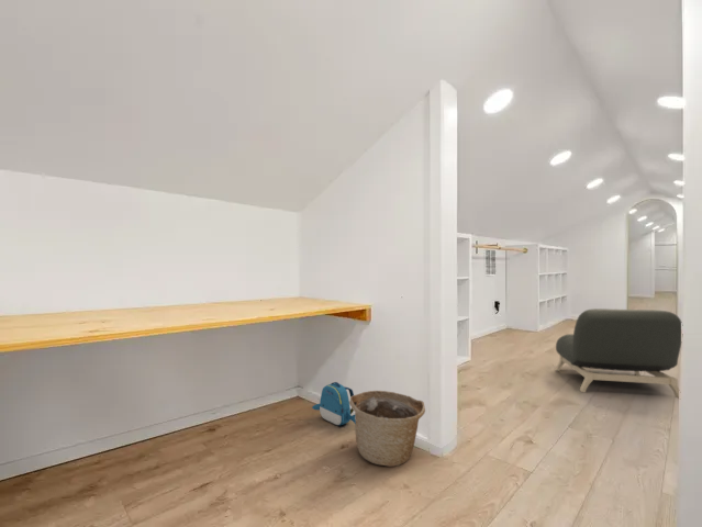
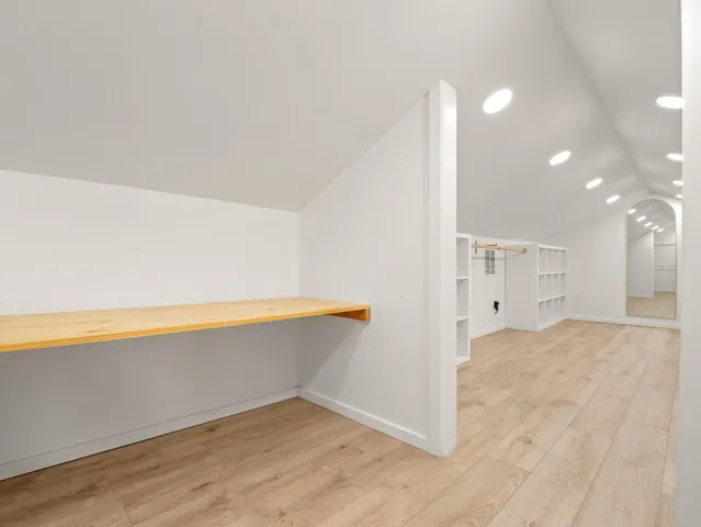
- basket (387, 424)
- backpack (338, 401)
- armchair (611, 344)
